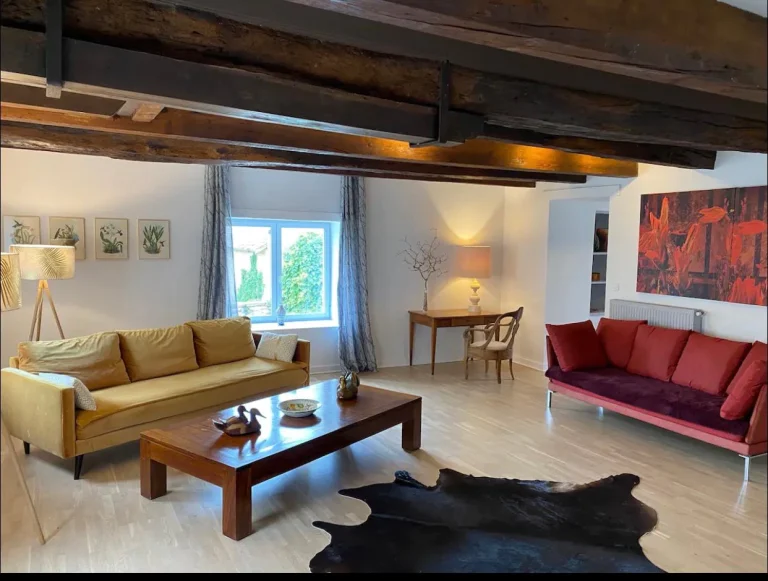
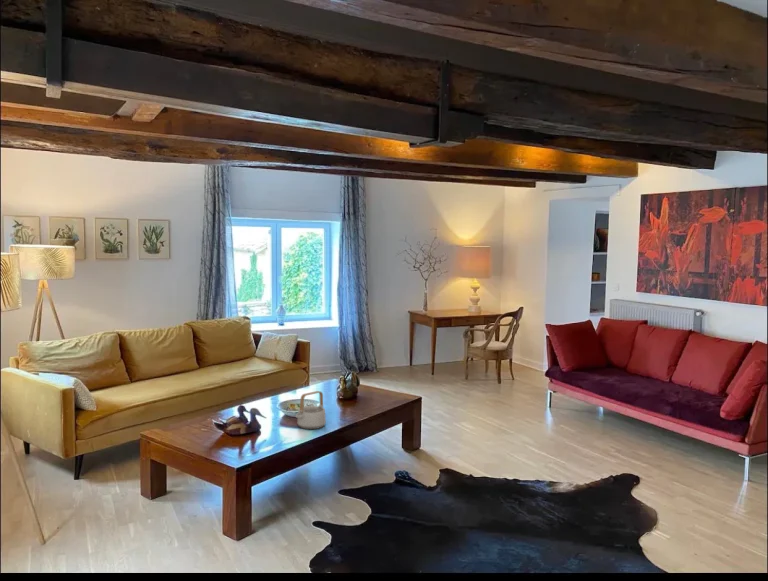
+ teapot (309, 409)
